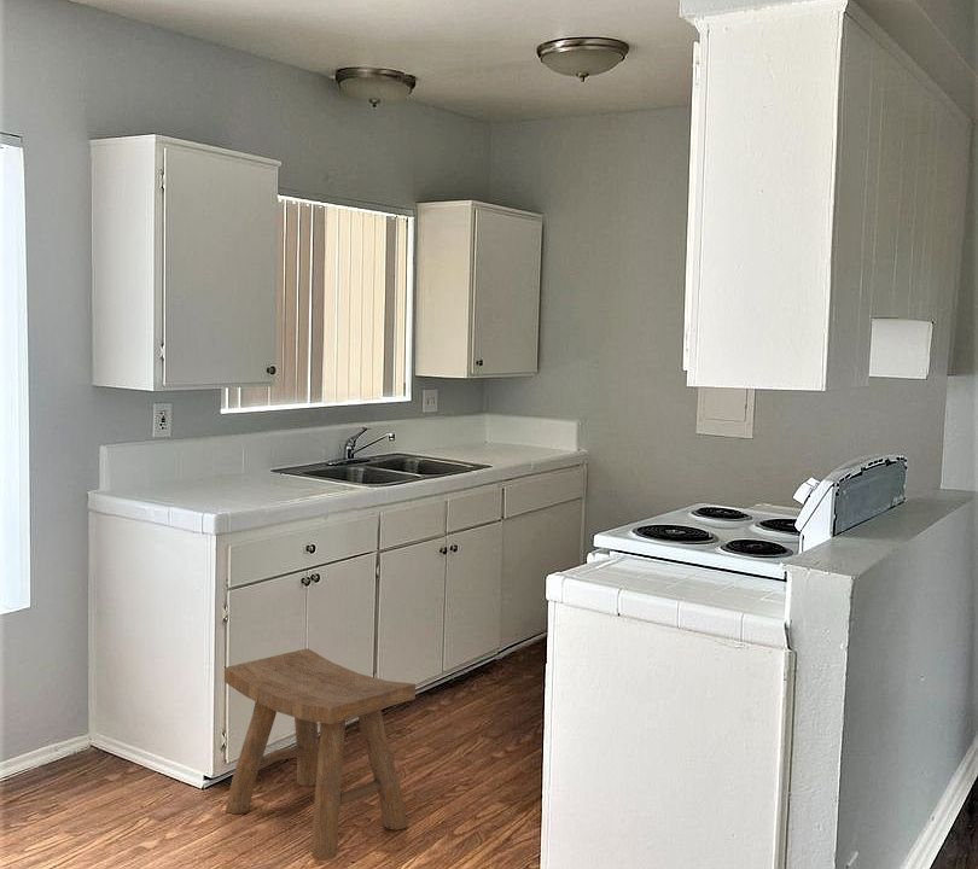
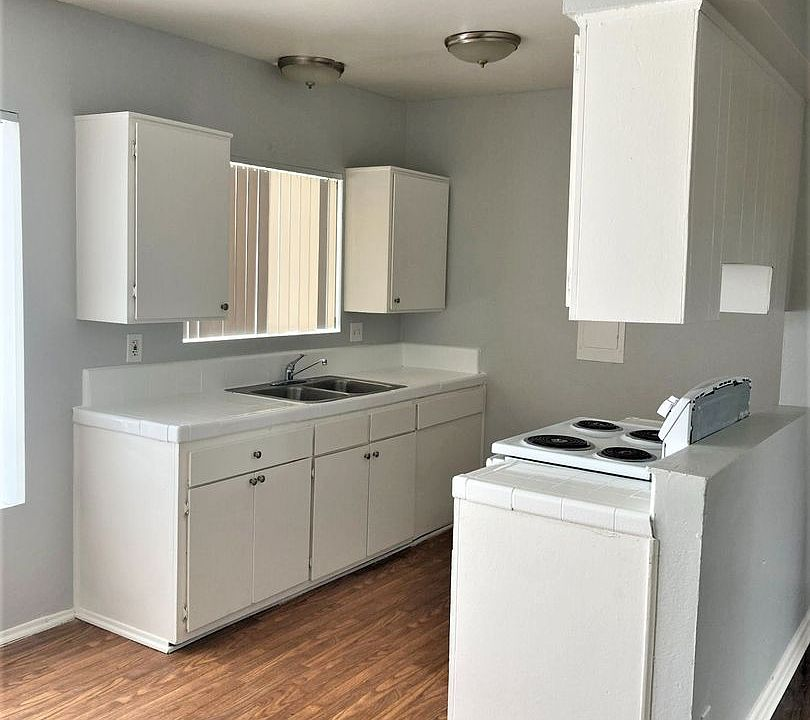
- stool (316, 746)
